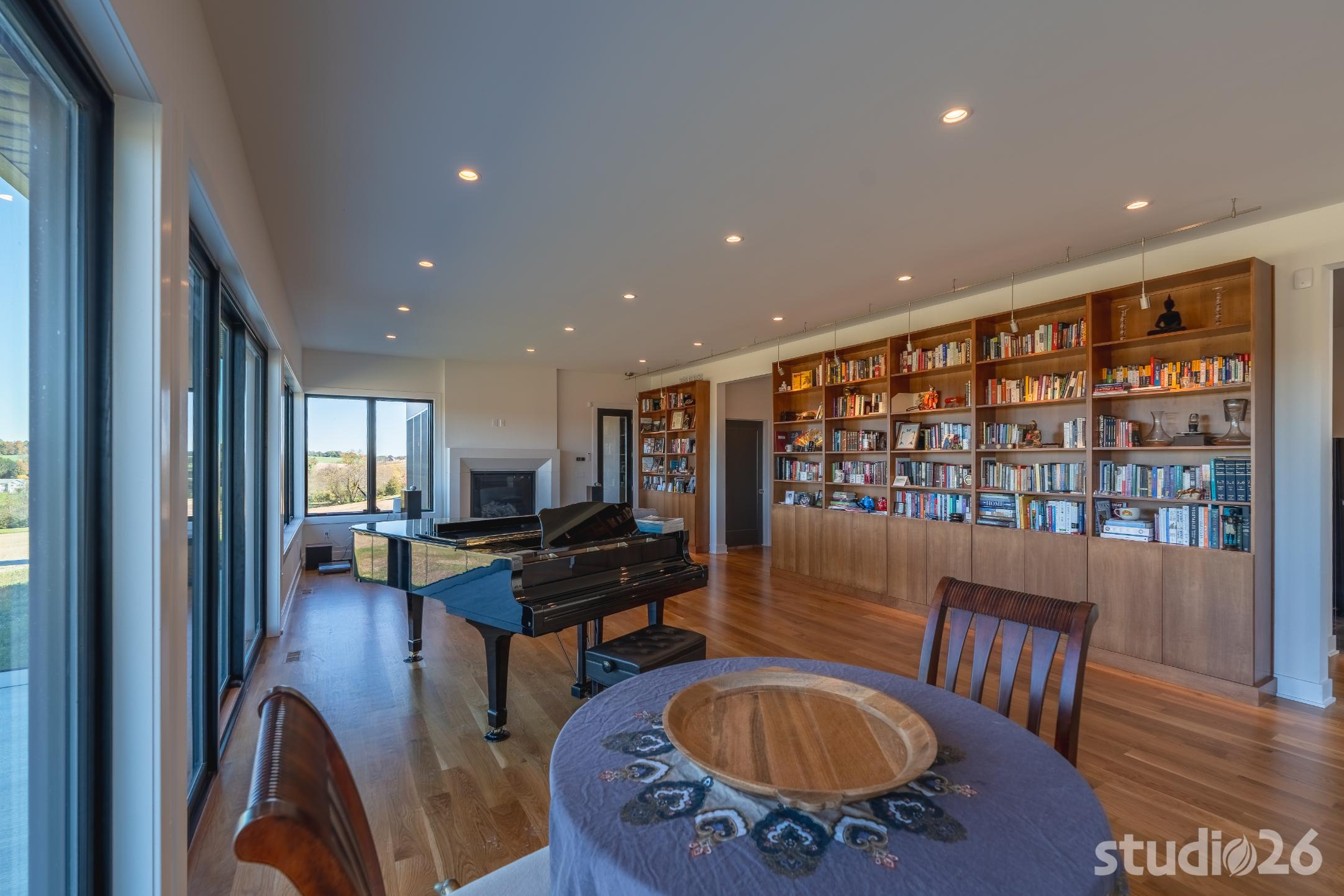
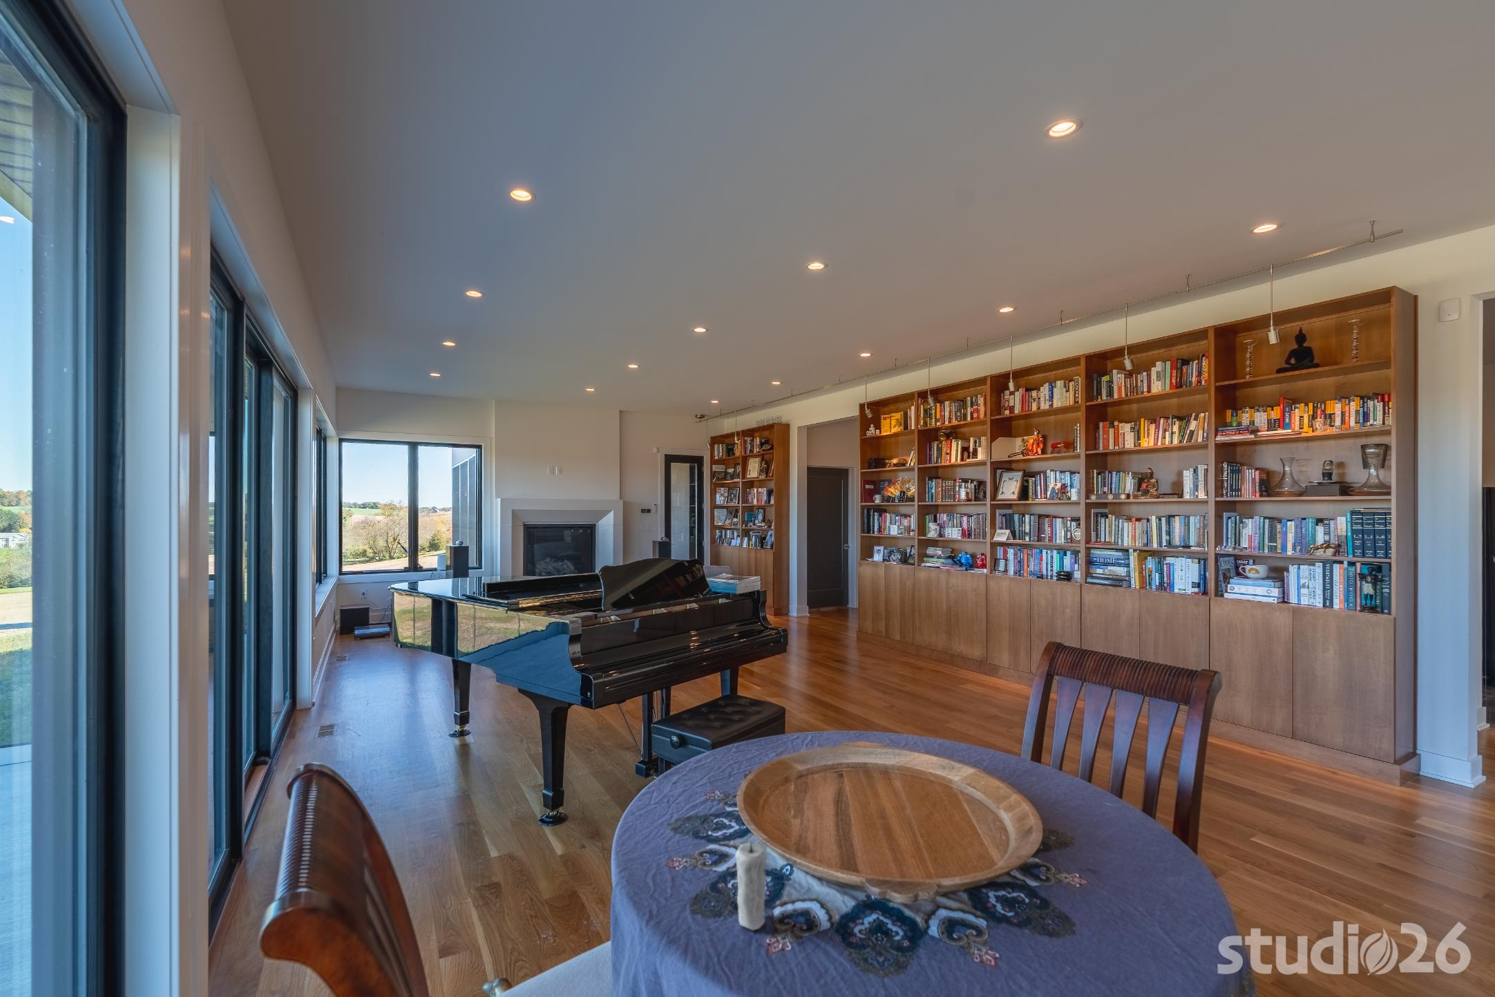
+ candle (751, 877)
